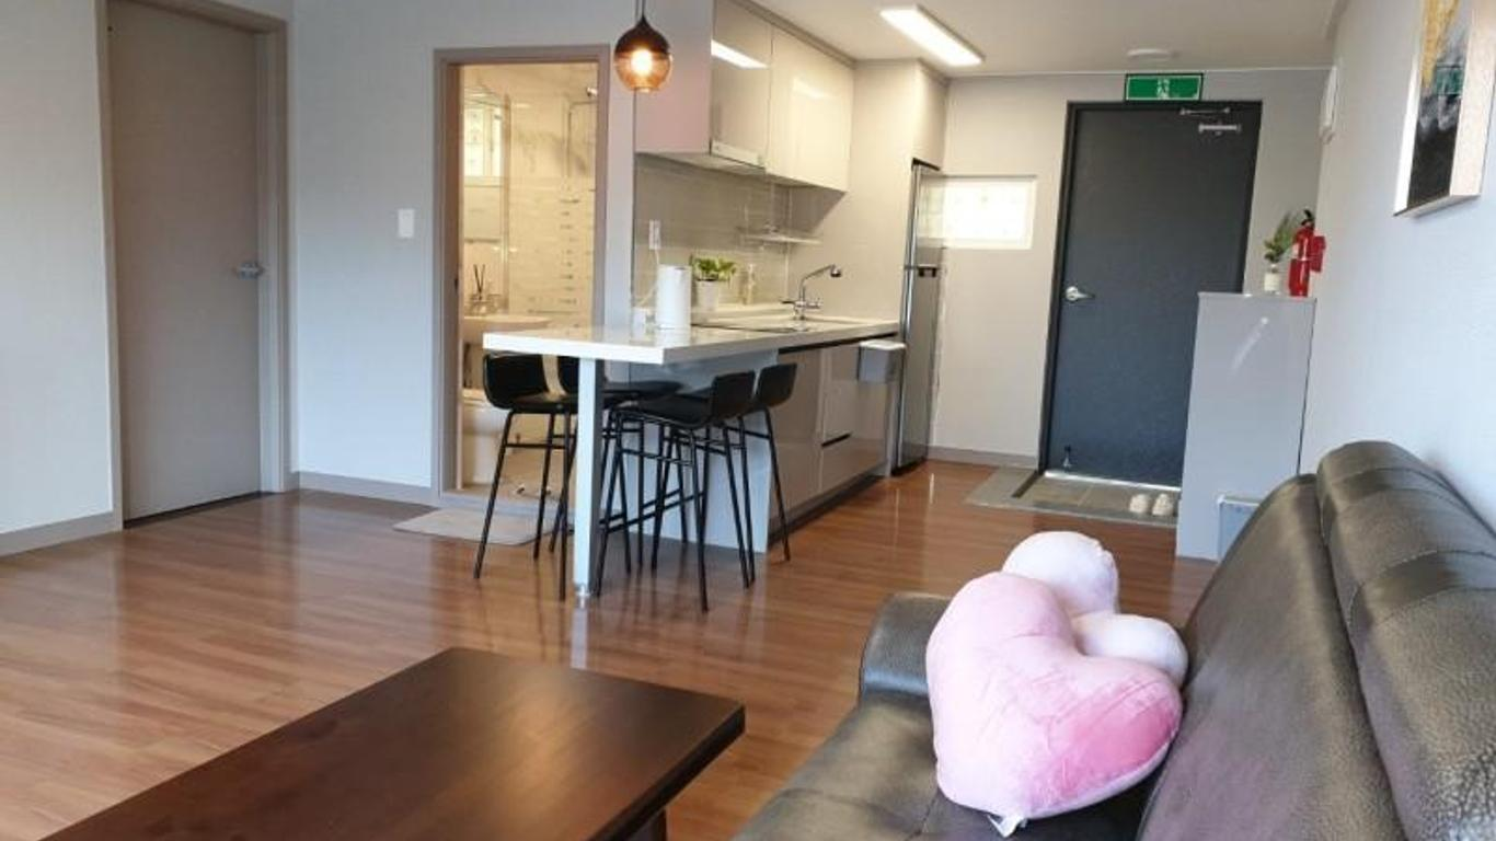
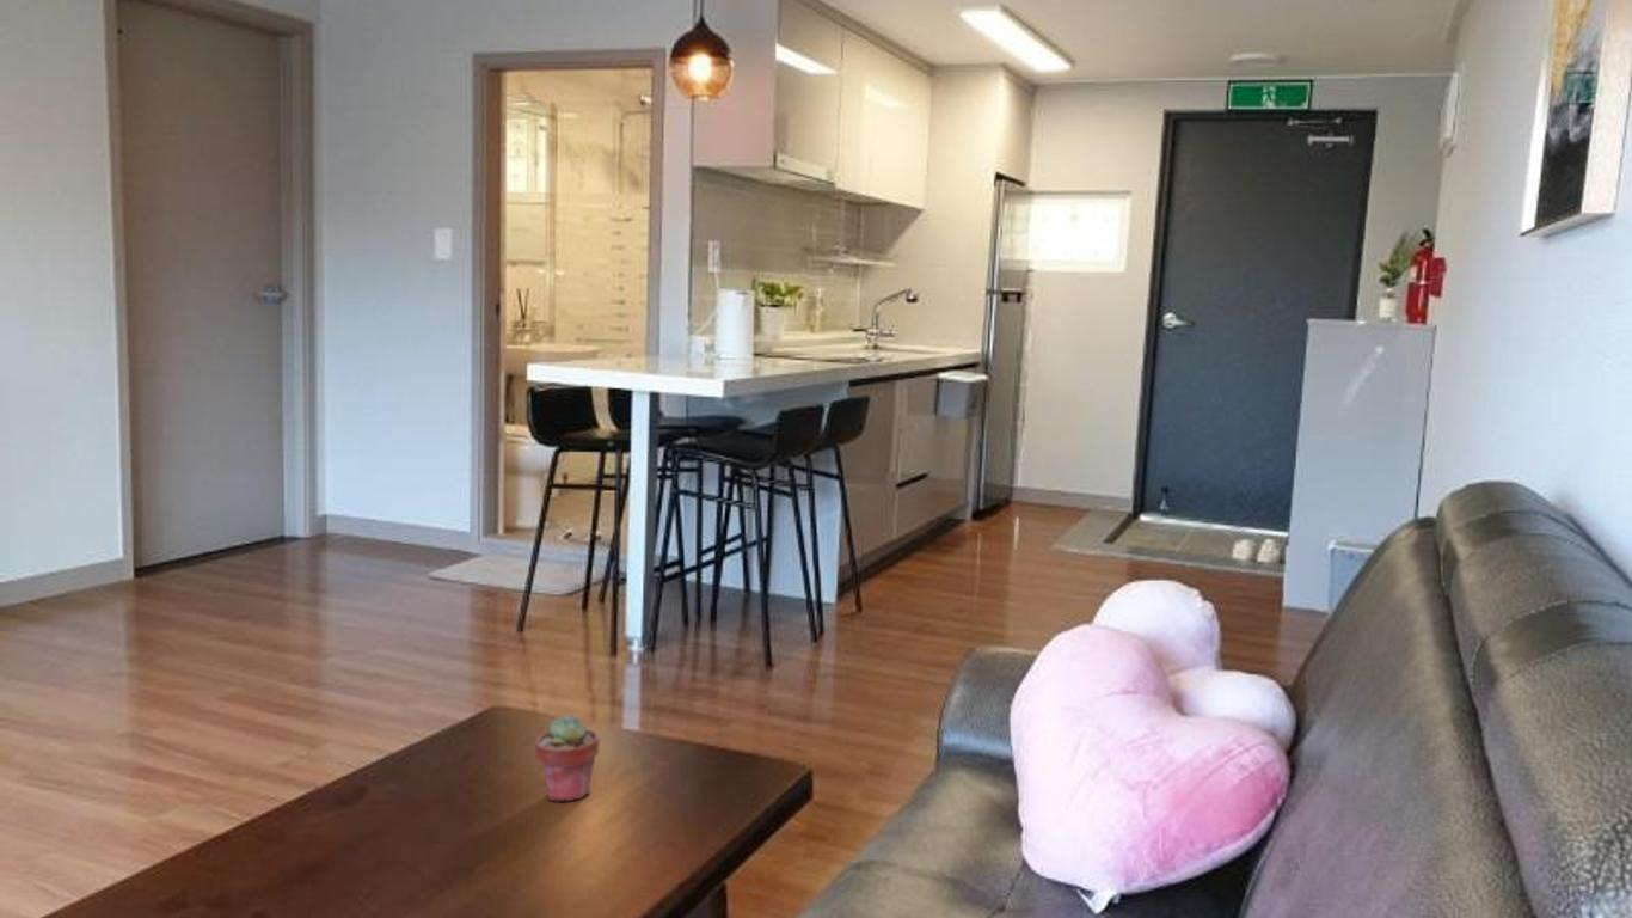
+ potted succulent (567, 753)
